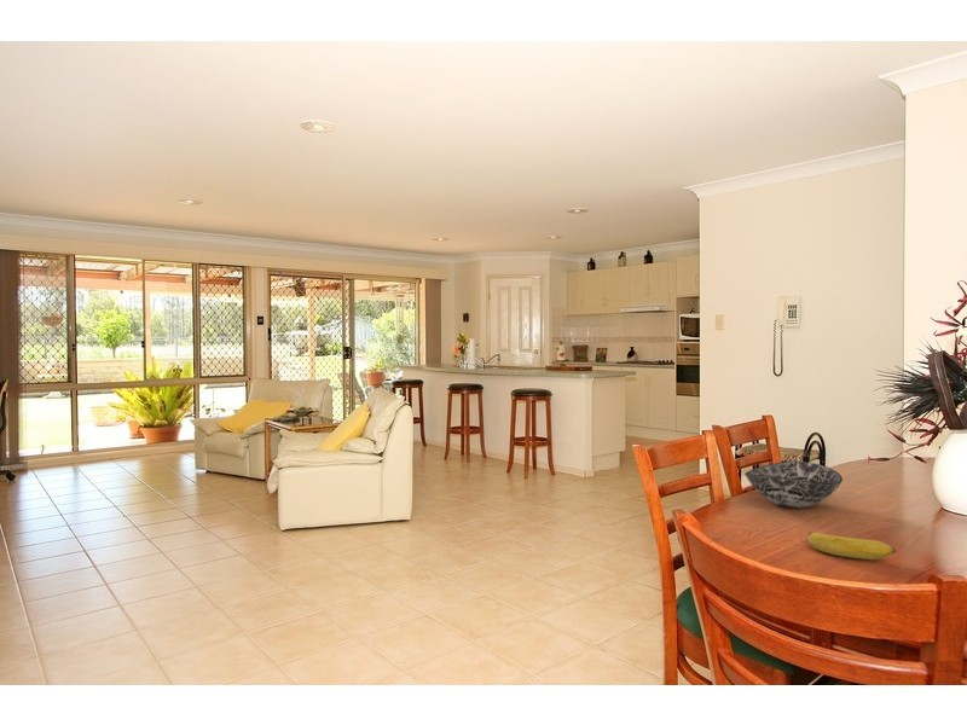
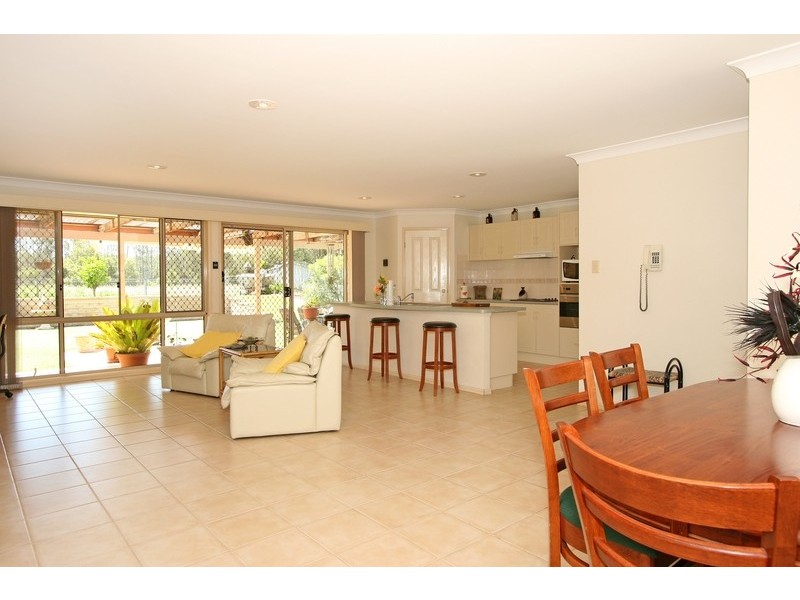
- bowl (792, 486)
- banana (849, 544)
